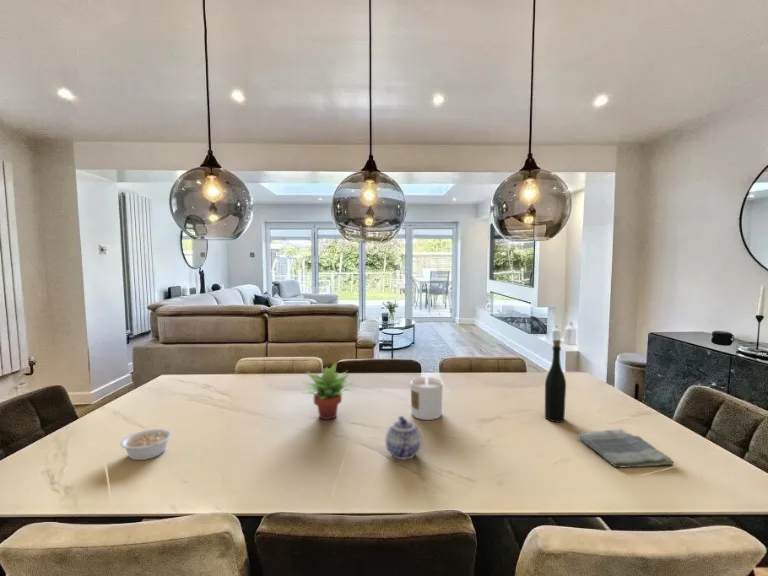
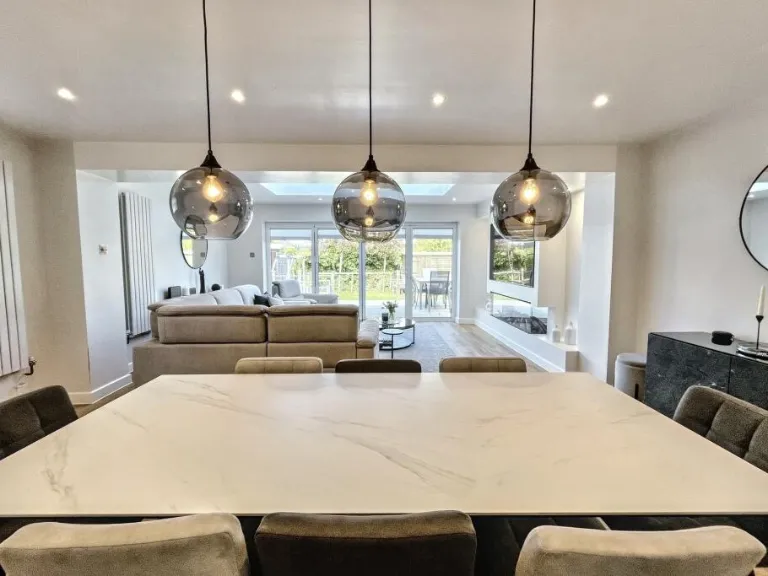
- bottle (555, 379)
- legume (148, 444)
- candle (426, 394)
- succulent plant (329, 392)
- dish towel (622, 446)
- teapot (403, 436)
